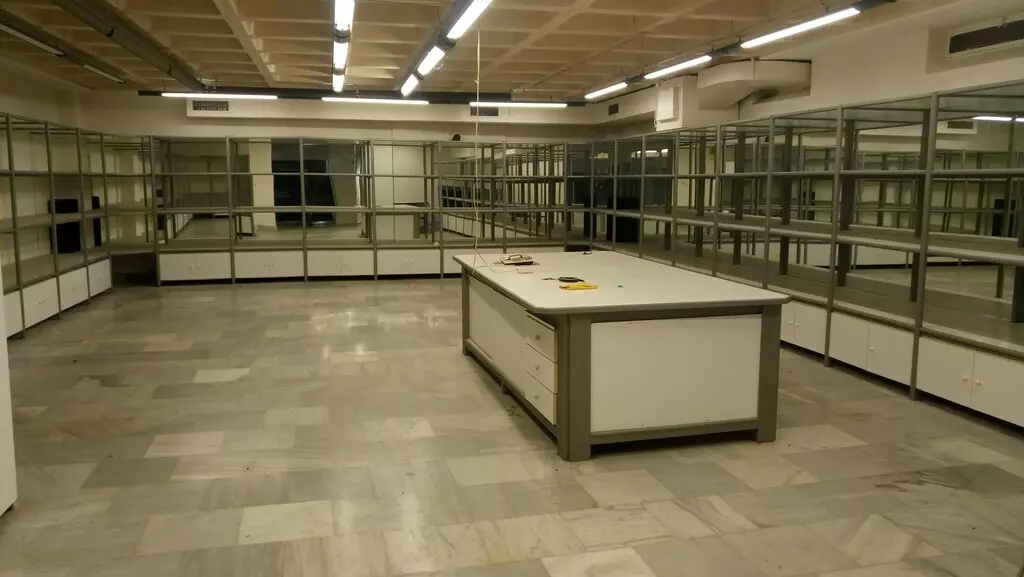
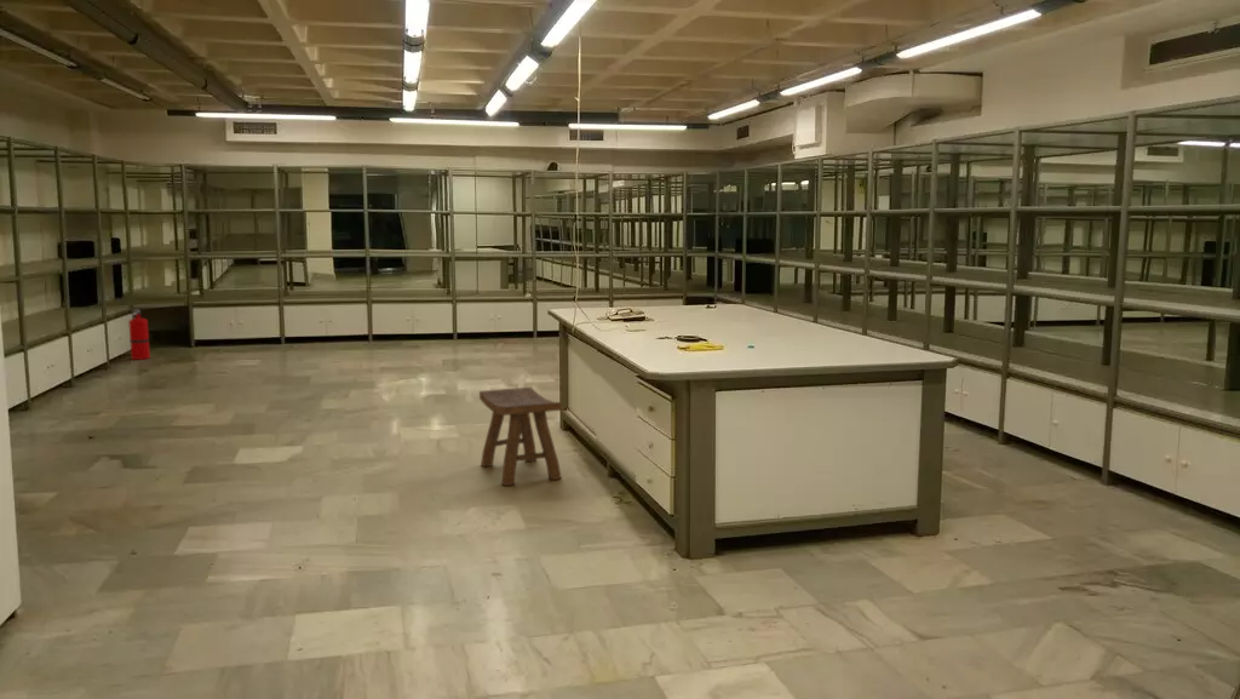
+ stool (519, 434)
+ fire extinguisher (139, 333)
